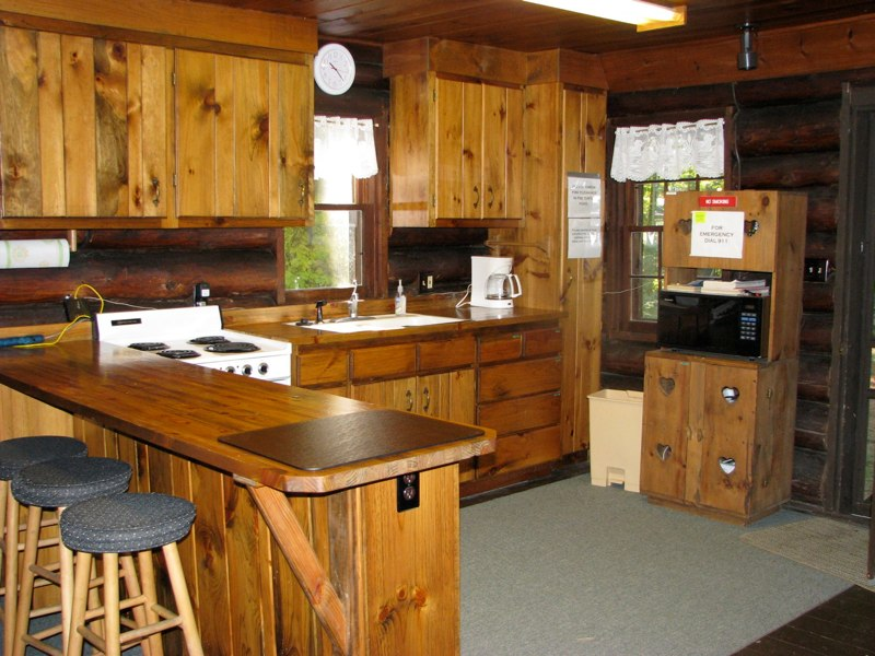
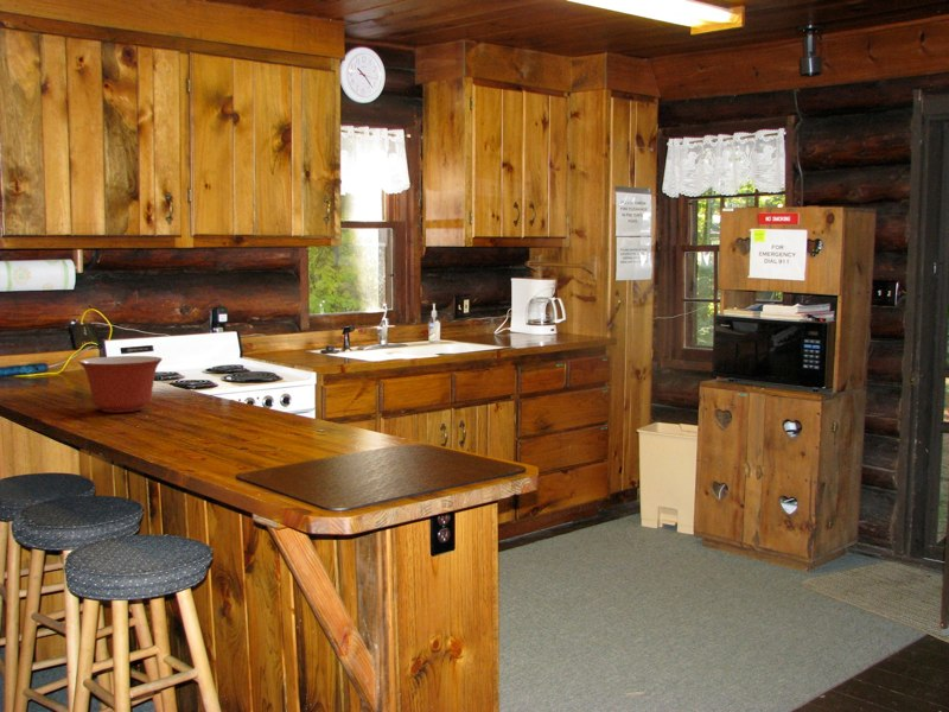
+ mixing bowl (121, 384)
